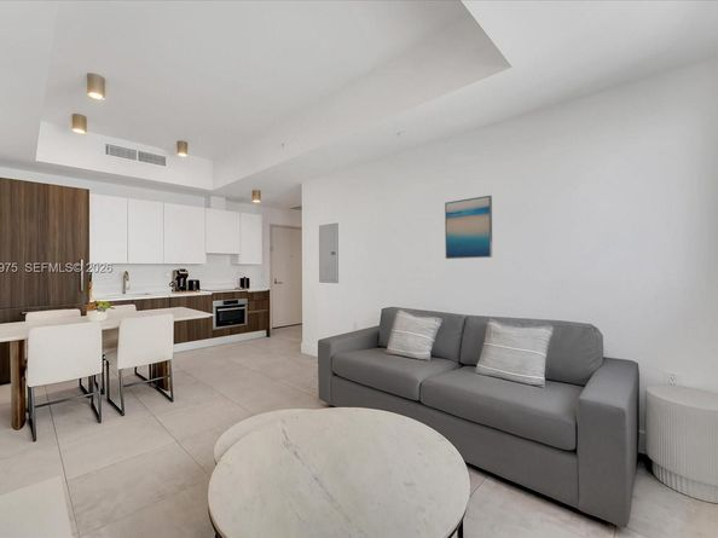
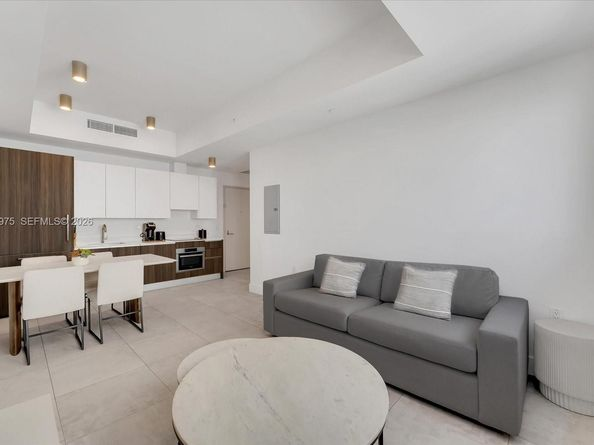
- wall art (467, 228)
